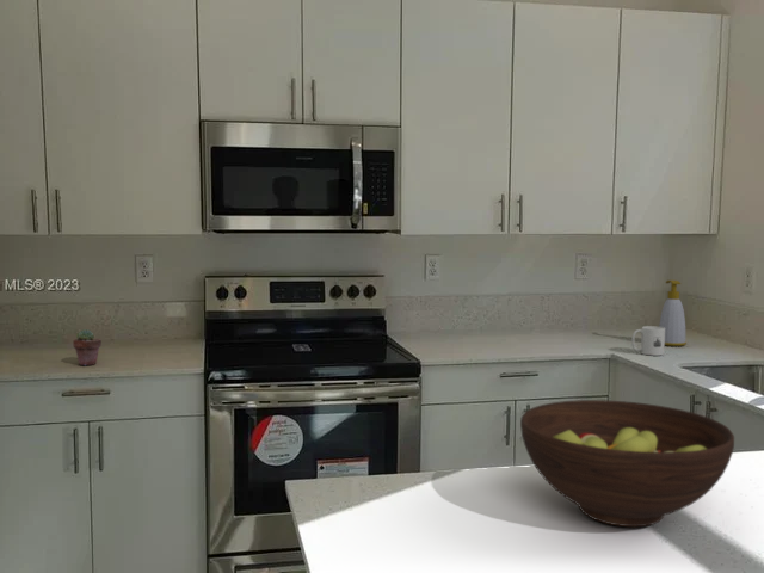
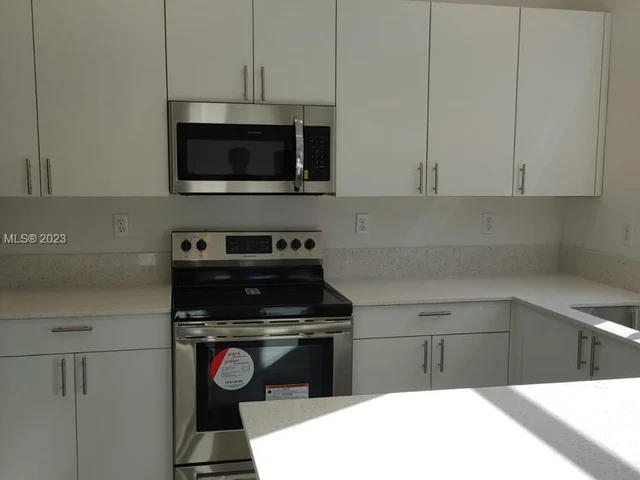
- potted succulent (87, 346)
- soap bottle (672, 312)
- mug (647, 340)
- fruit bowl (621, 468)
